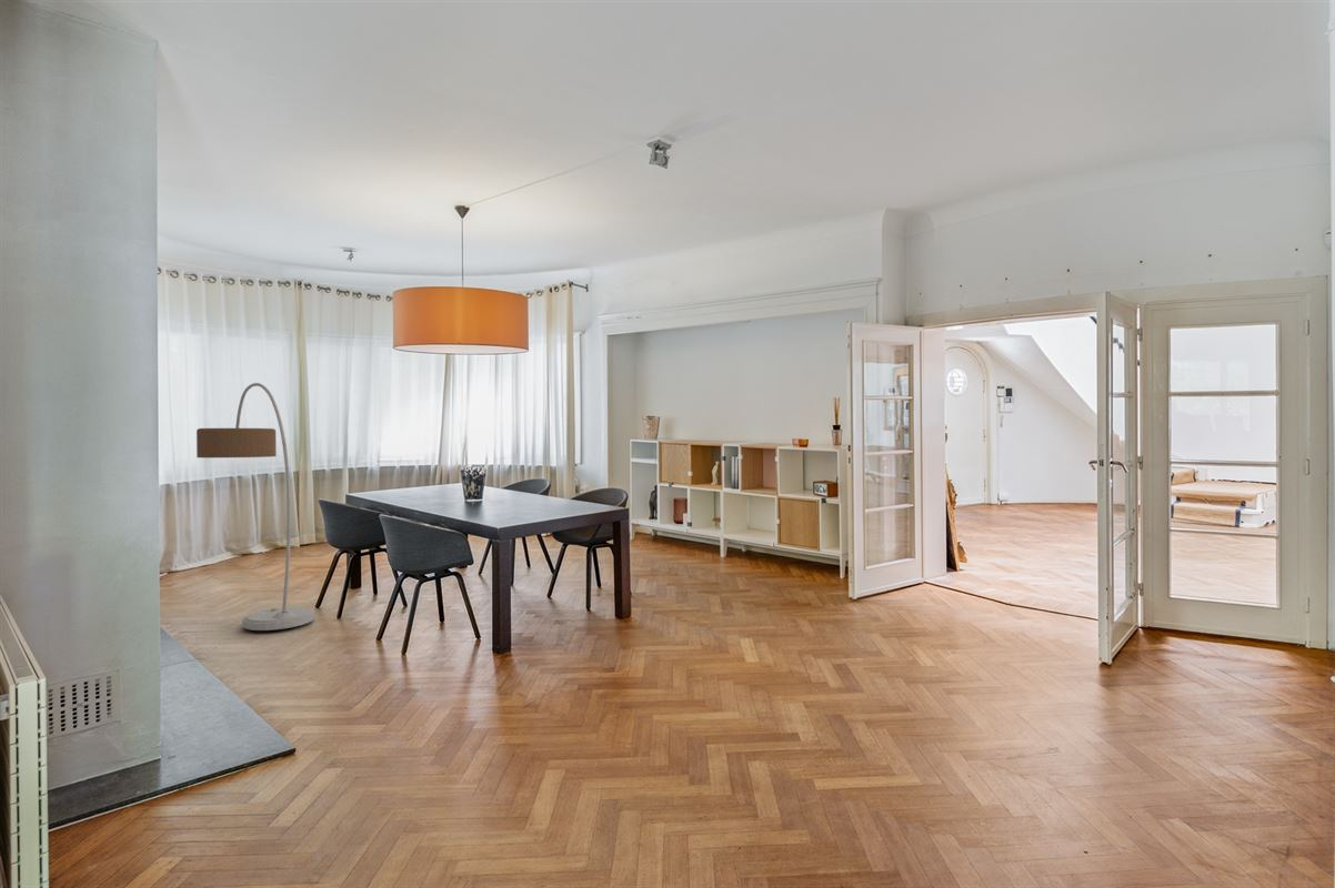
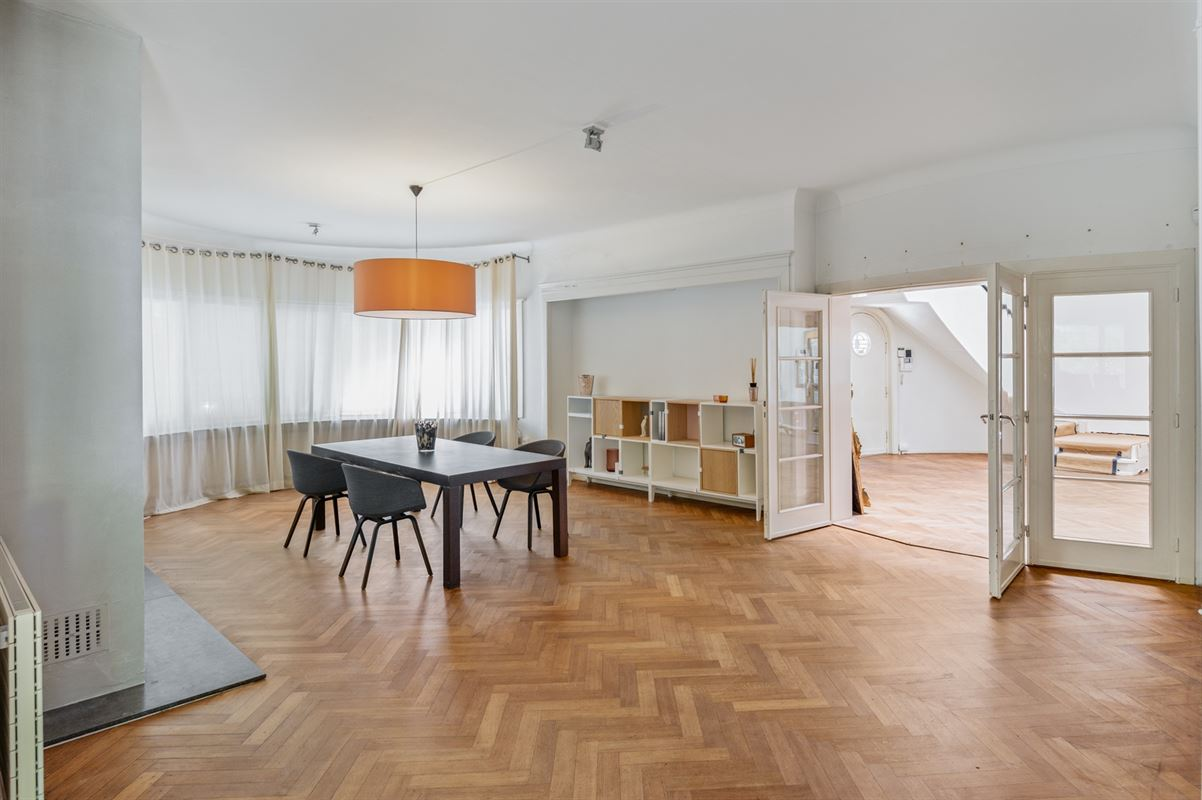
- floor lamp (287, 496)
